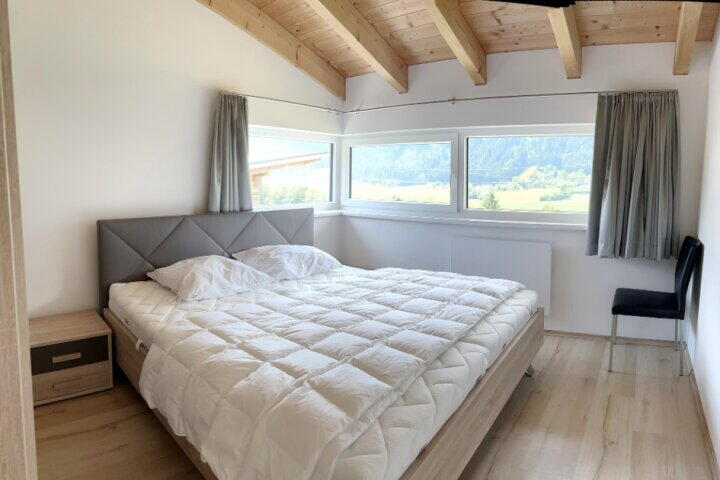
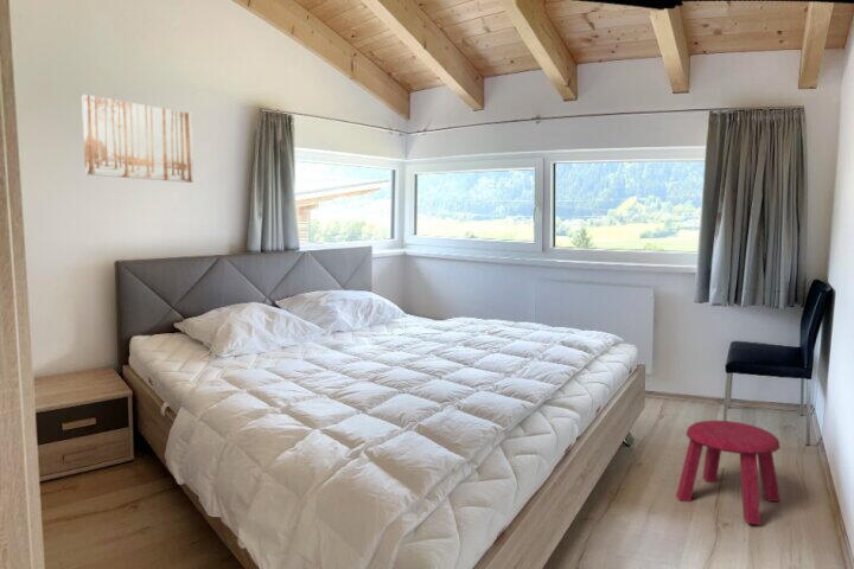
+ wall art (141, 141)
+ stool (740, 465)
